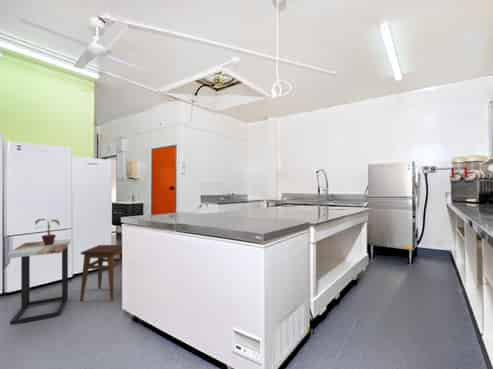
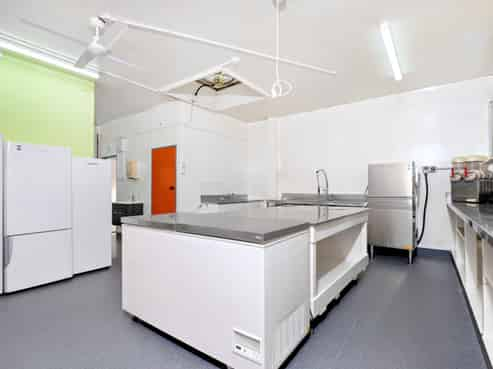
- stool (105, 268)
- potted plant (47, 231)
- side table (29, 277)
